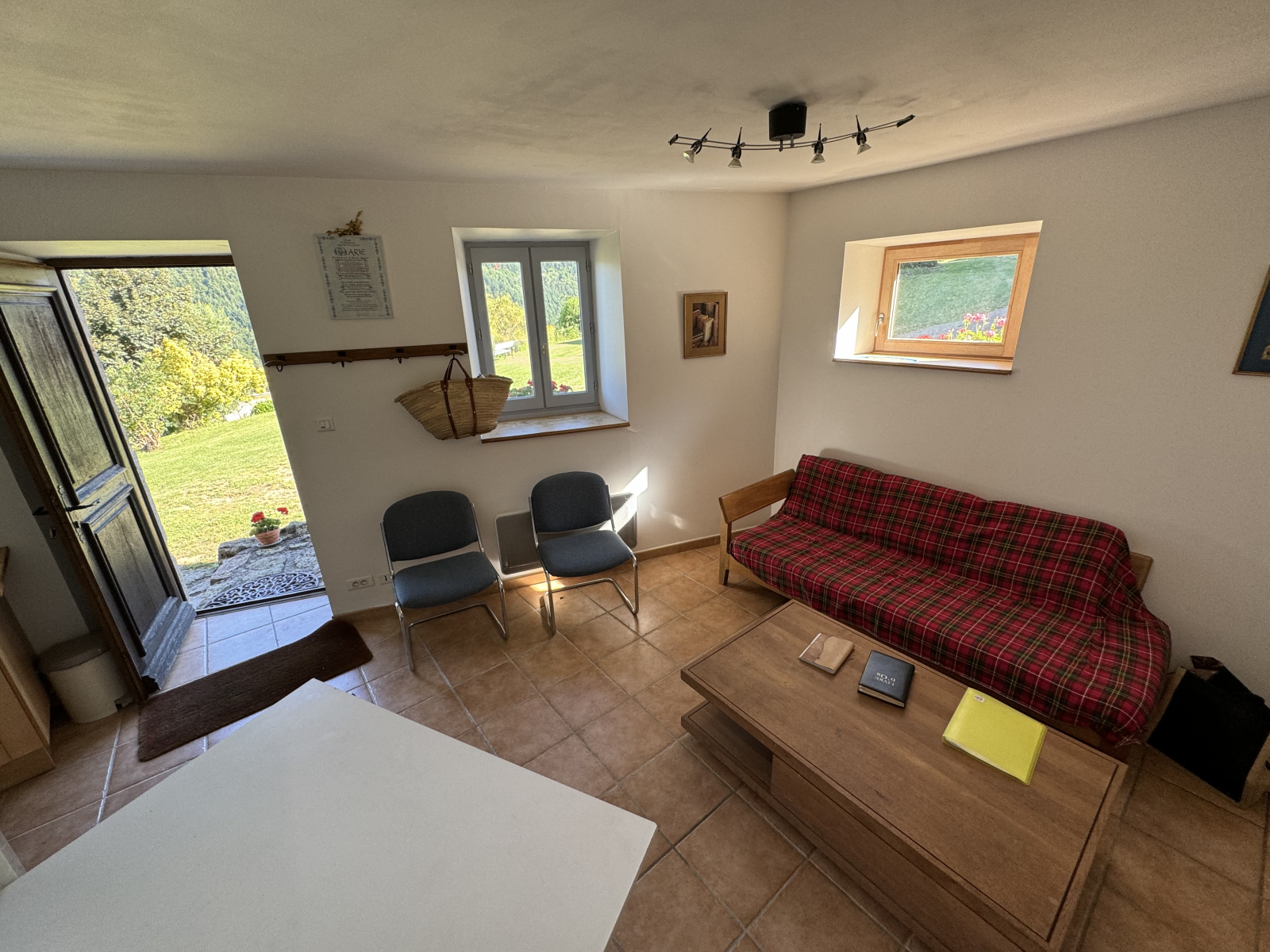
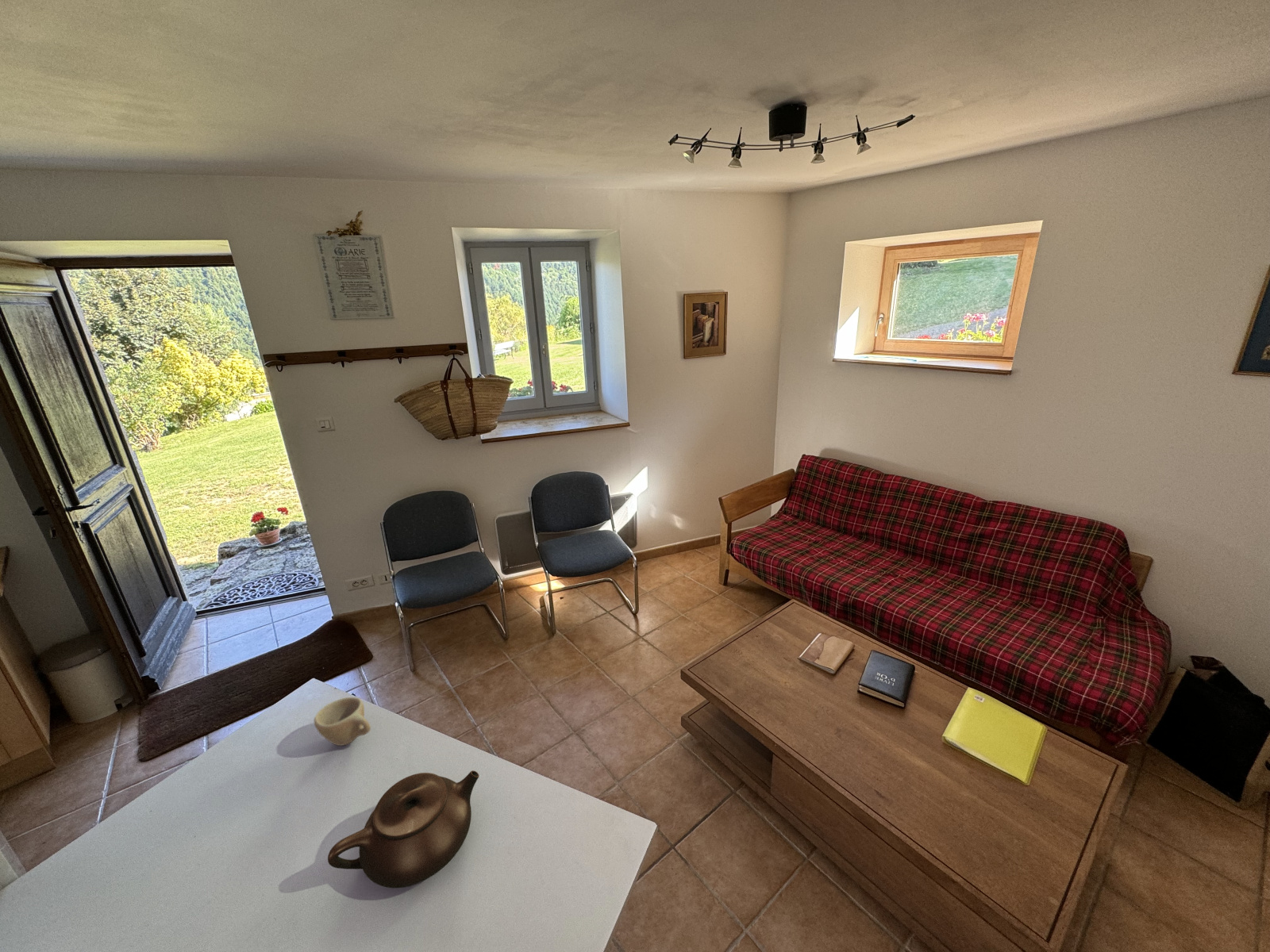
+ teapot (411, 817)
+ cup (348, 724)
